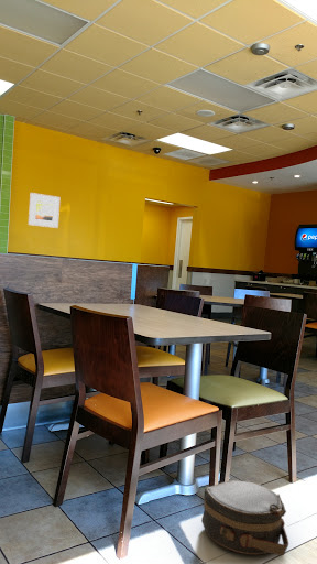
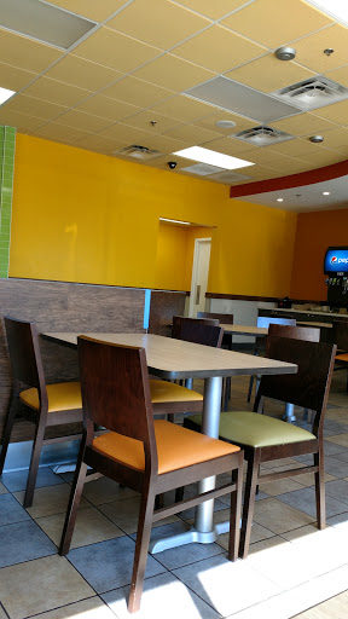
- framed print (44, 210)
- hat box (249, 517)
